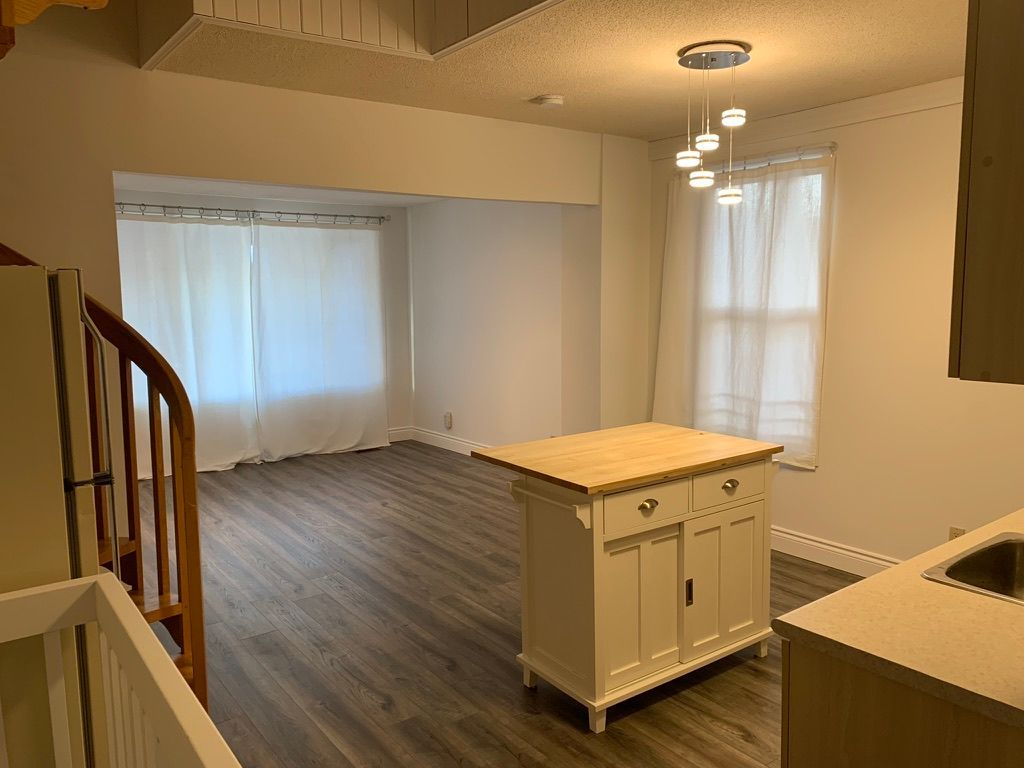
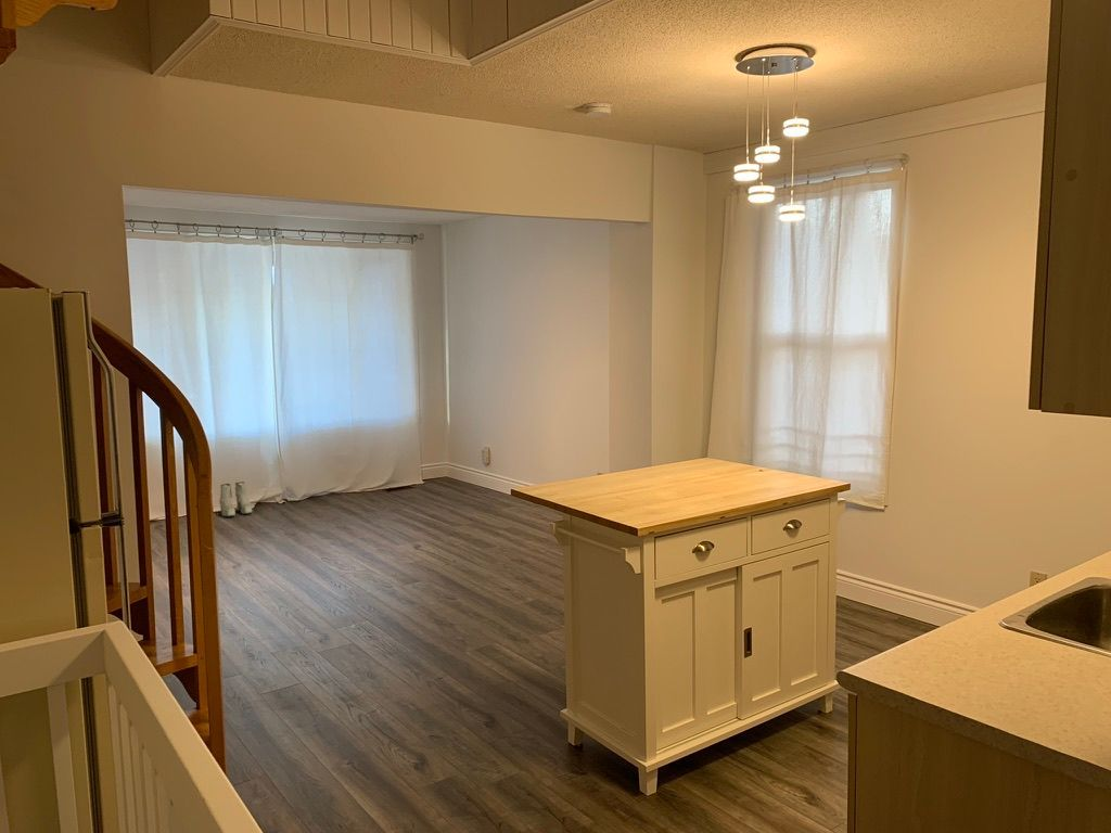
+ boots (237, 498)
